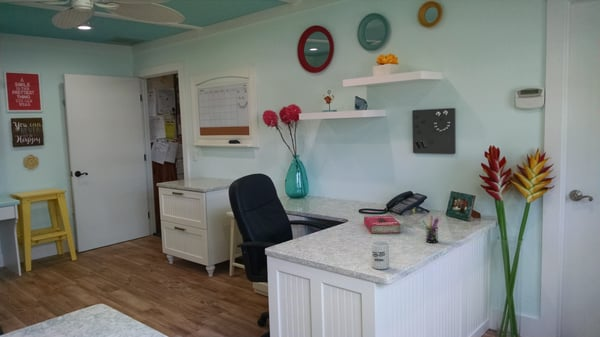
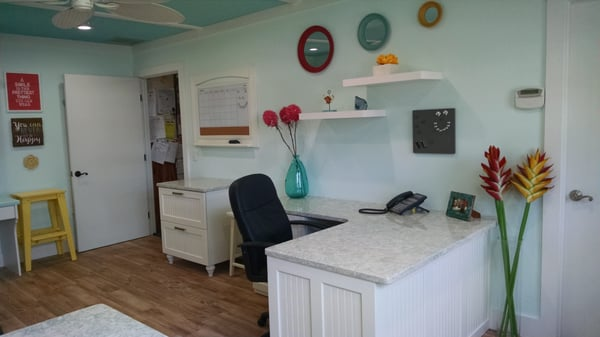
- book (381, 224)
- pen holder (430, 228)
- cup (380, 255)
